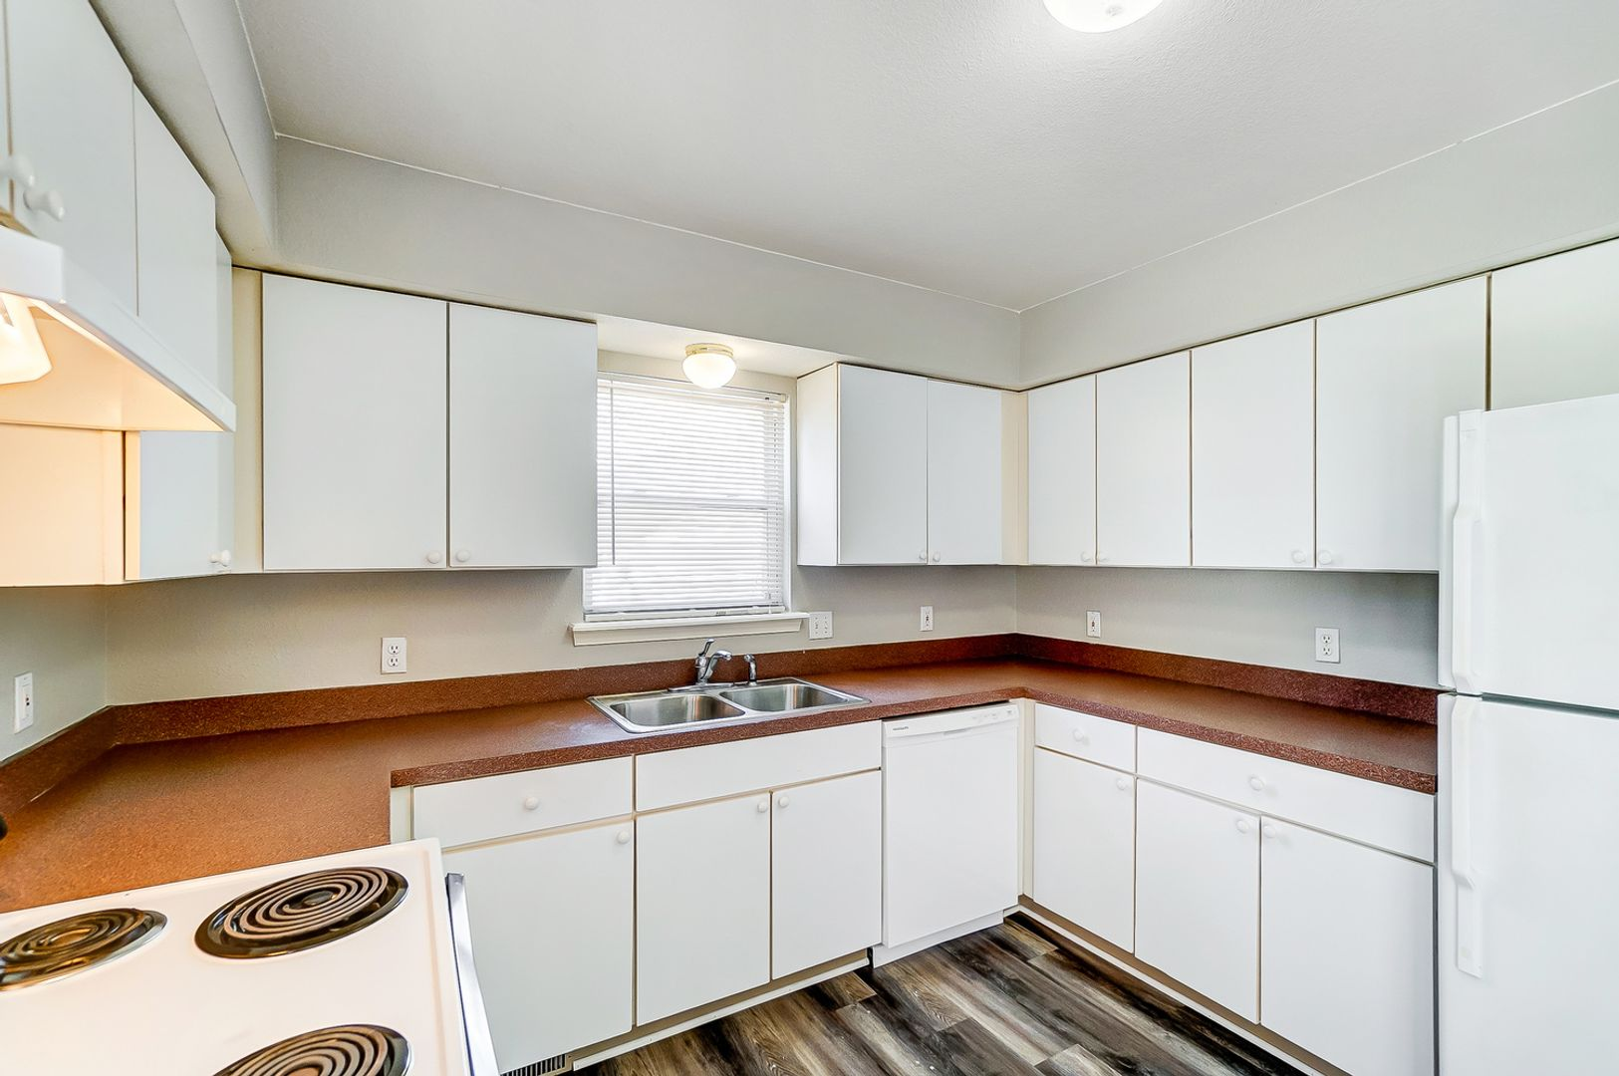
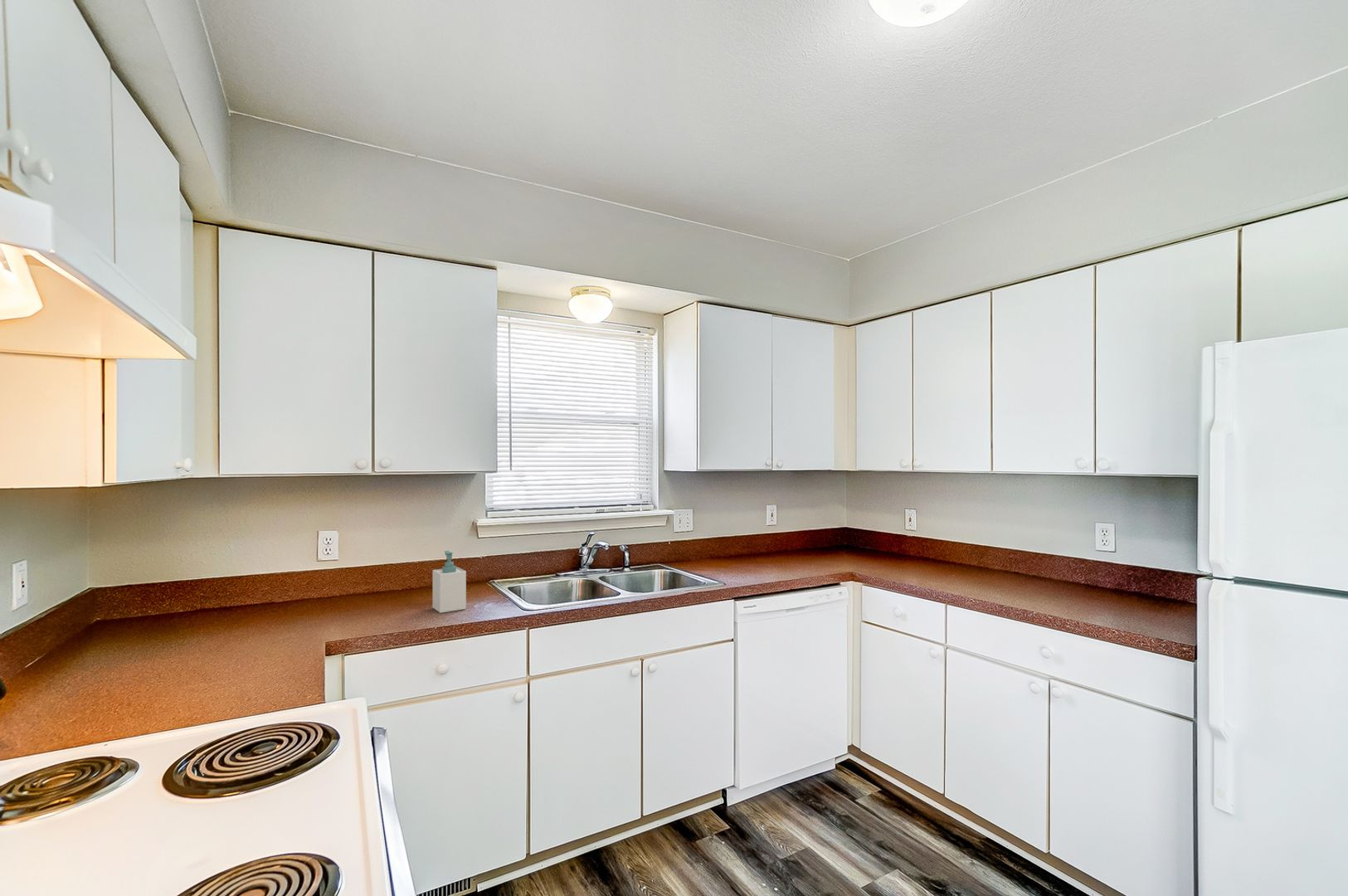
+ soap bottle (449, 580)
